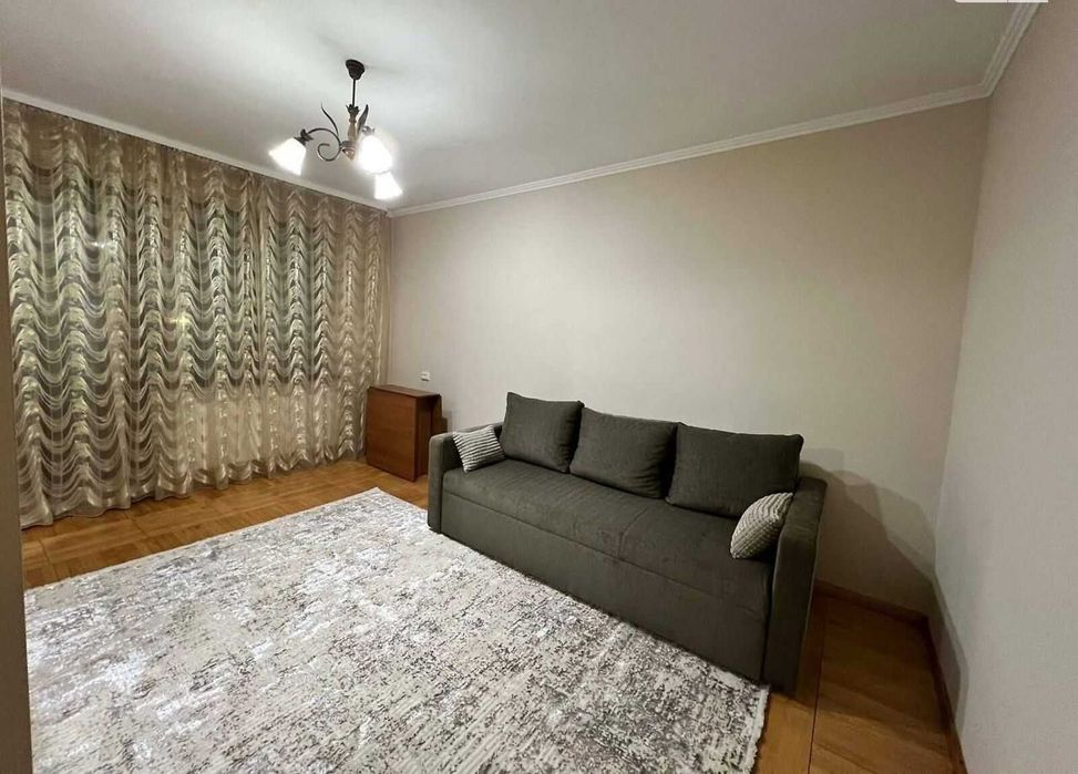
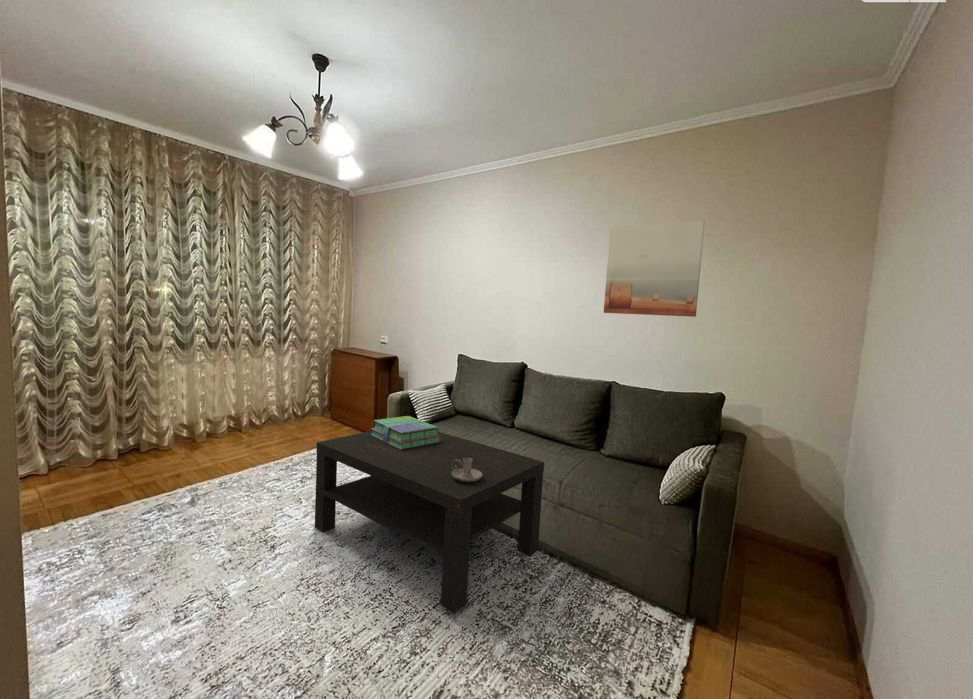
+ wall art (651, 269)
+ candle holder (464, 467)
+ coffee table (425, 495)
+ stack of books (405, 430)
